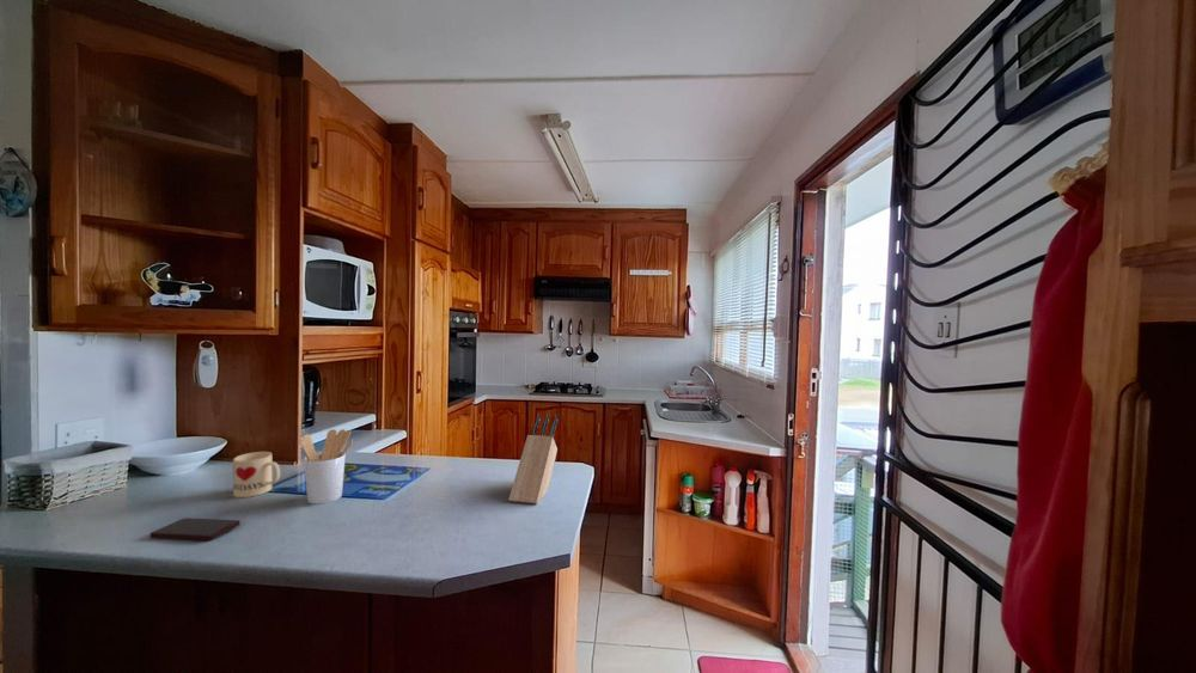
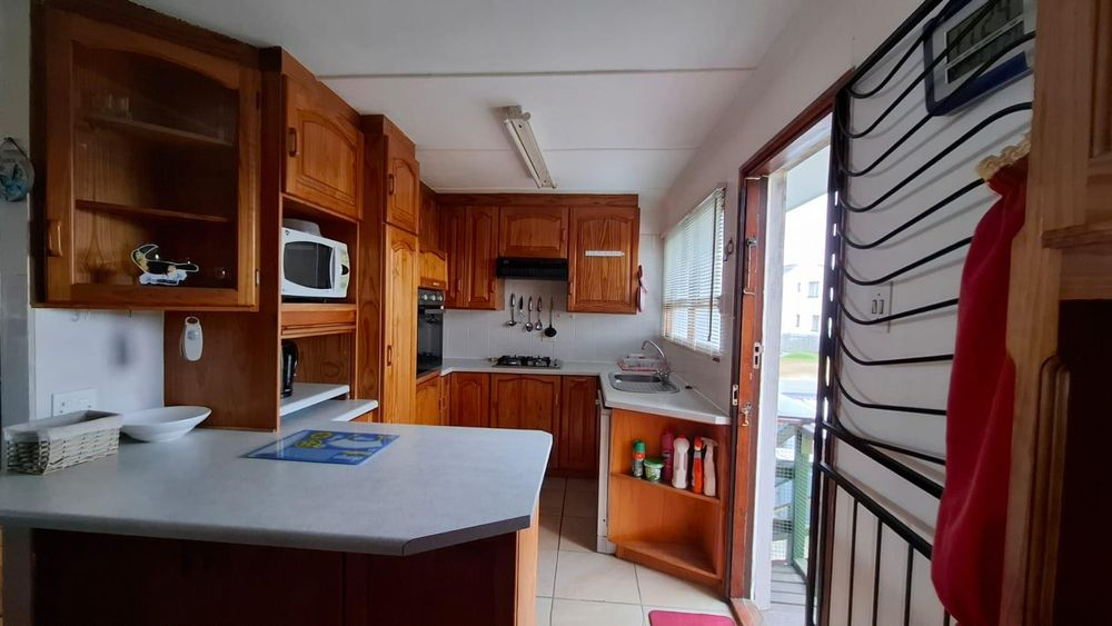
- knife block (537, 454)
- mug (258, 473)
- smartphone (196, 528)
- utensil holder (329, 463)
